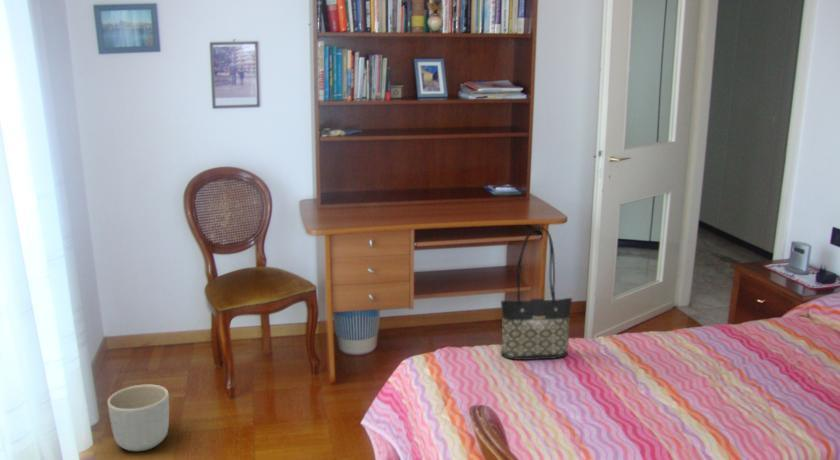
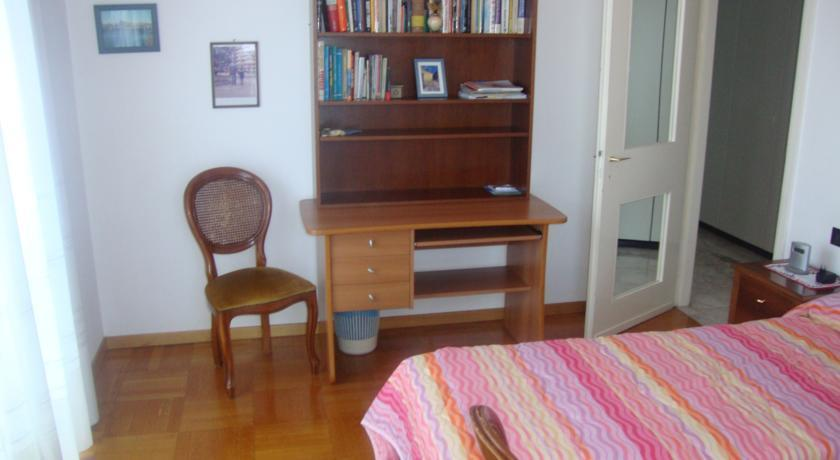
- planter (140, 420)
- tote bag (536, 299)
